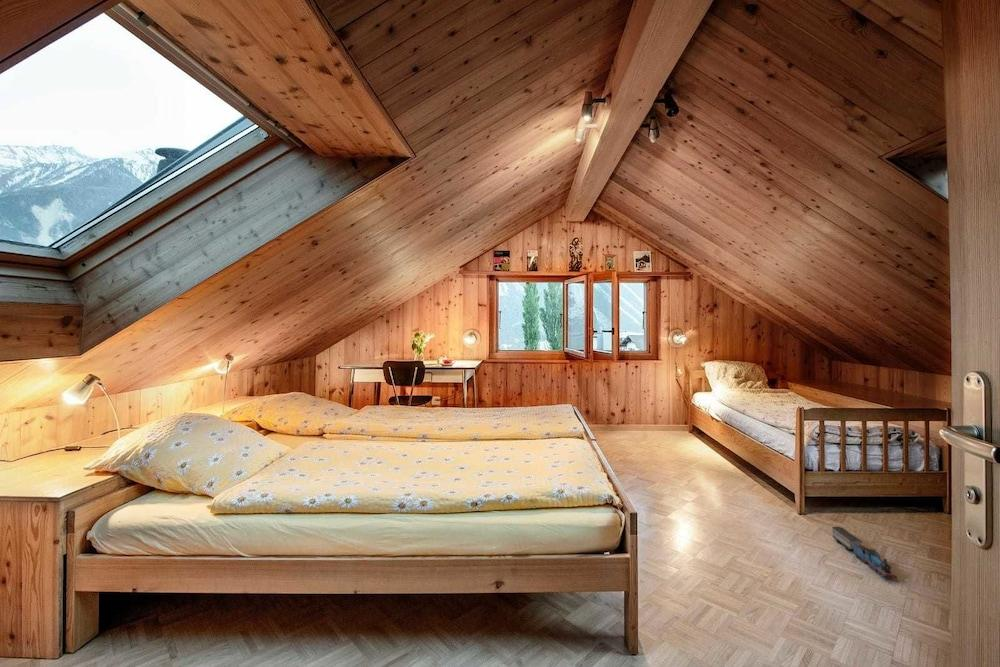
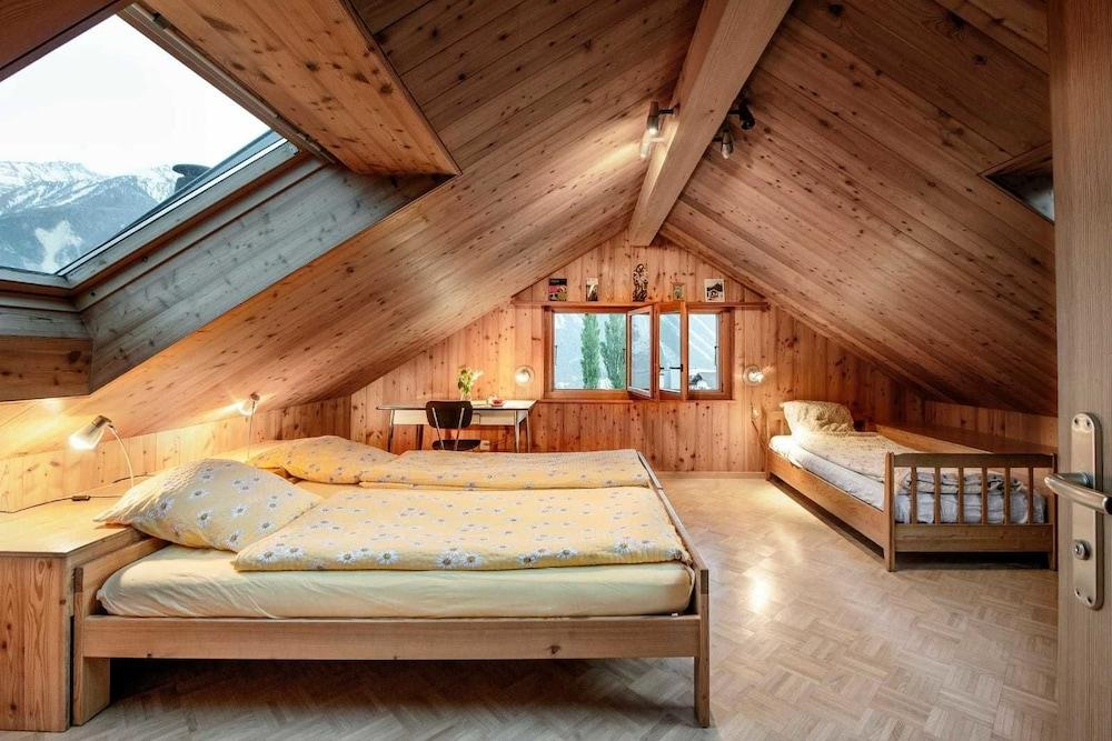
- toy train (861, 550)
